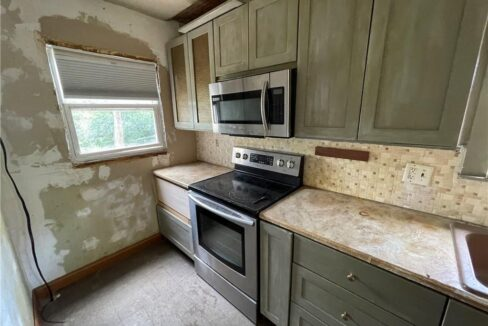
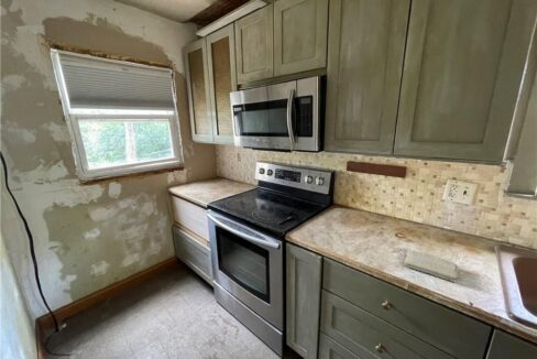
+ washcloth (430, 263)
